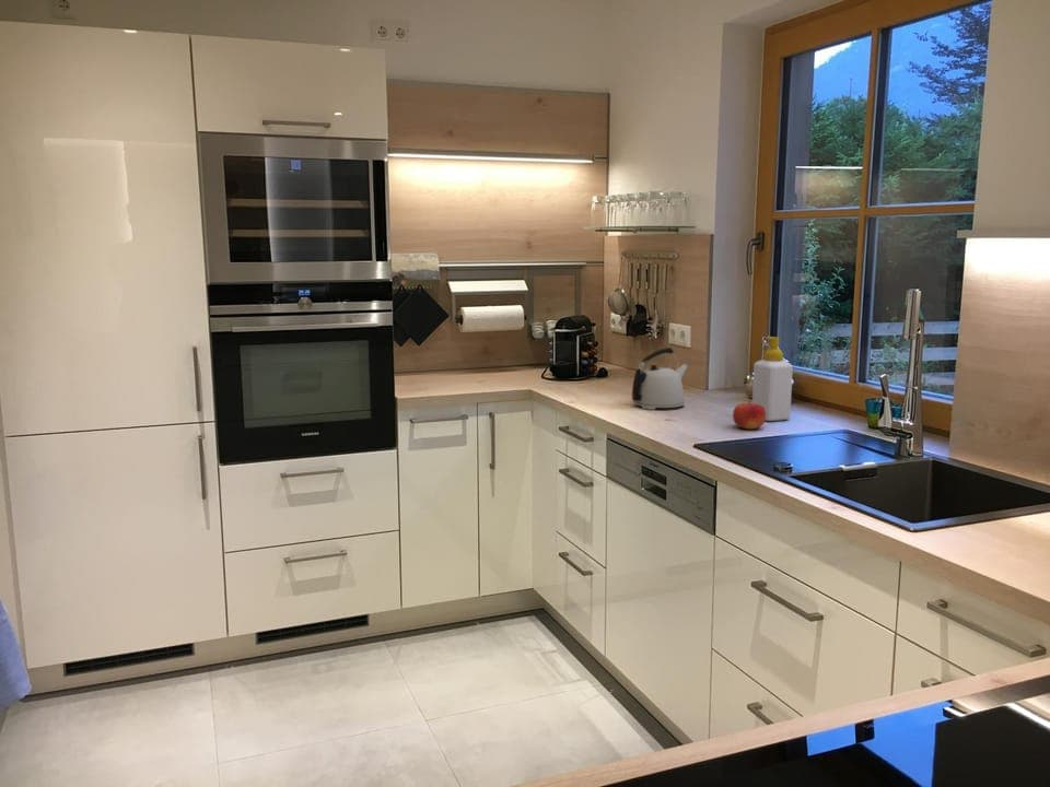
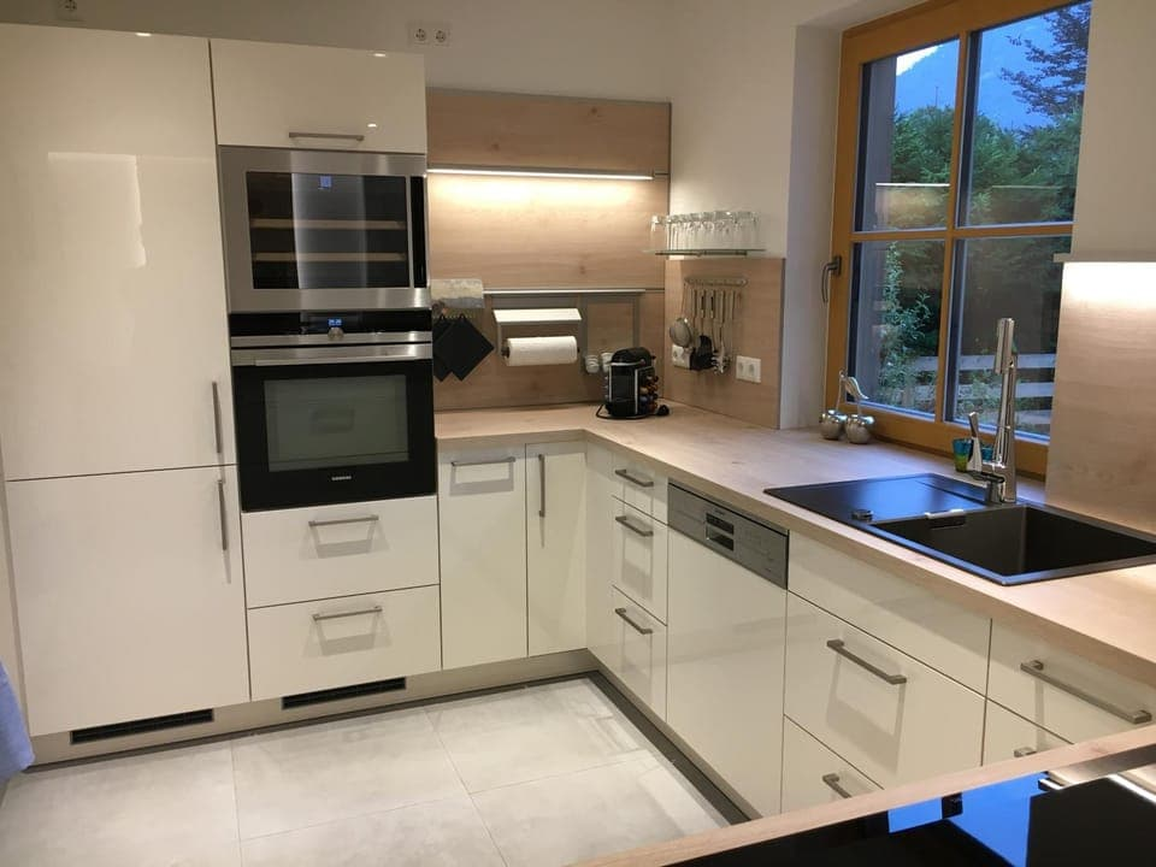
- soap bottle (772, 378)
- kettle (661, 376)
- fruit (749, 414)
